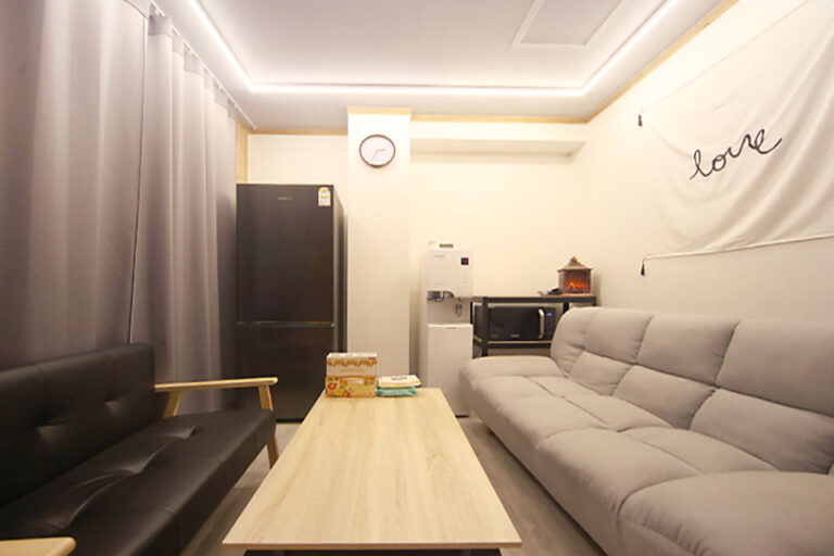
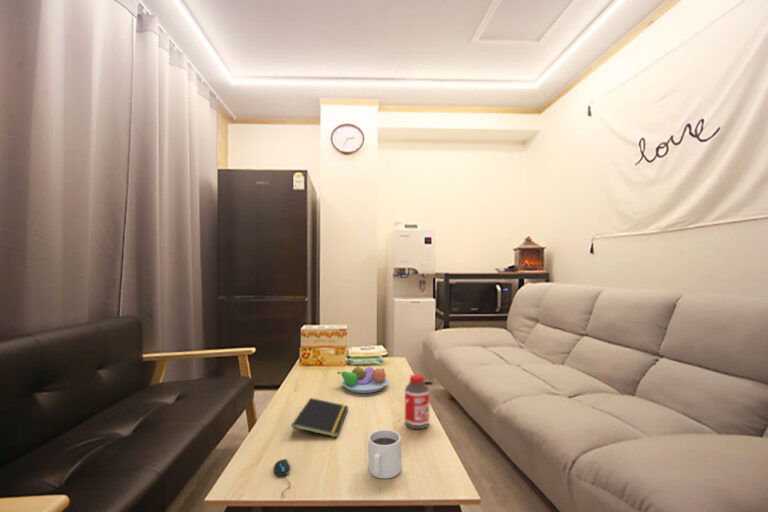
+ fruit bowl (363, 376)
+ bottle (417, 400)
+ mug (385, 454)
+ mouse (281, 474)
+ notepad (322, 415)
